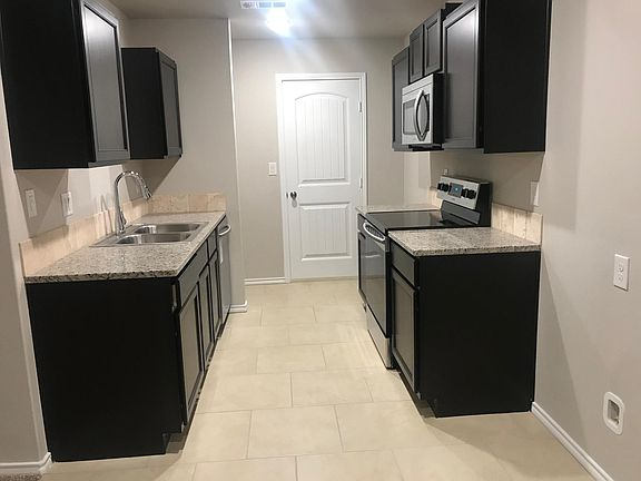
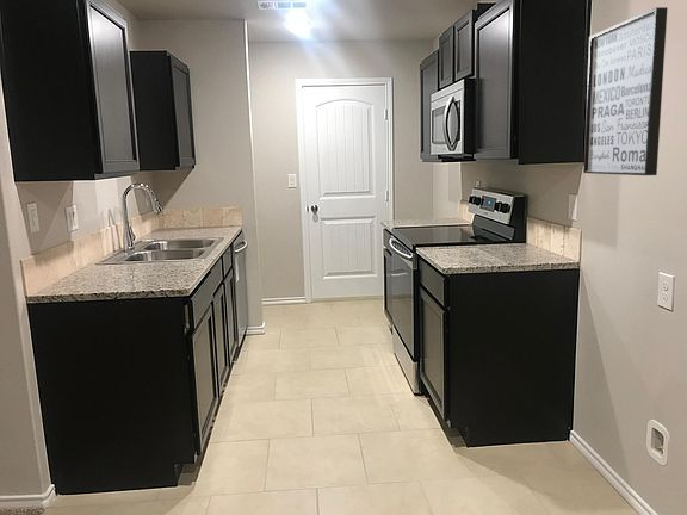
+ wall art (620, 100)
